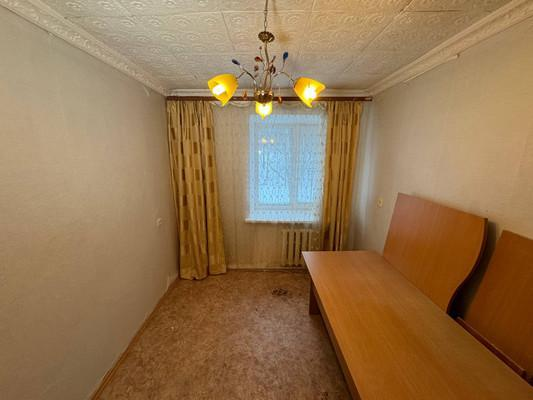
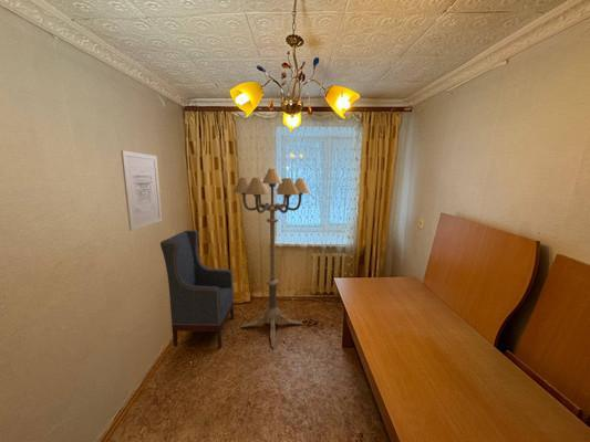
+ armchair (201, 285)
+ floor lamp (272, 252)
+ wall art (144, 190)
